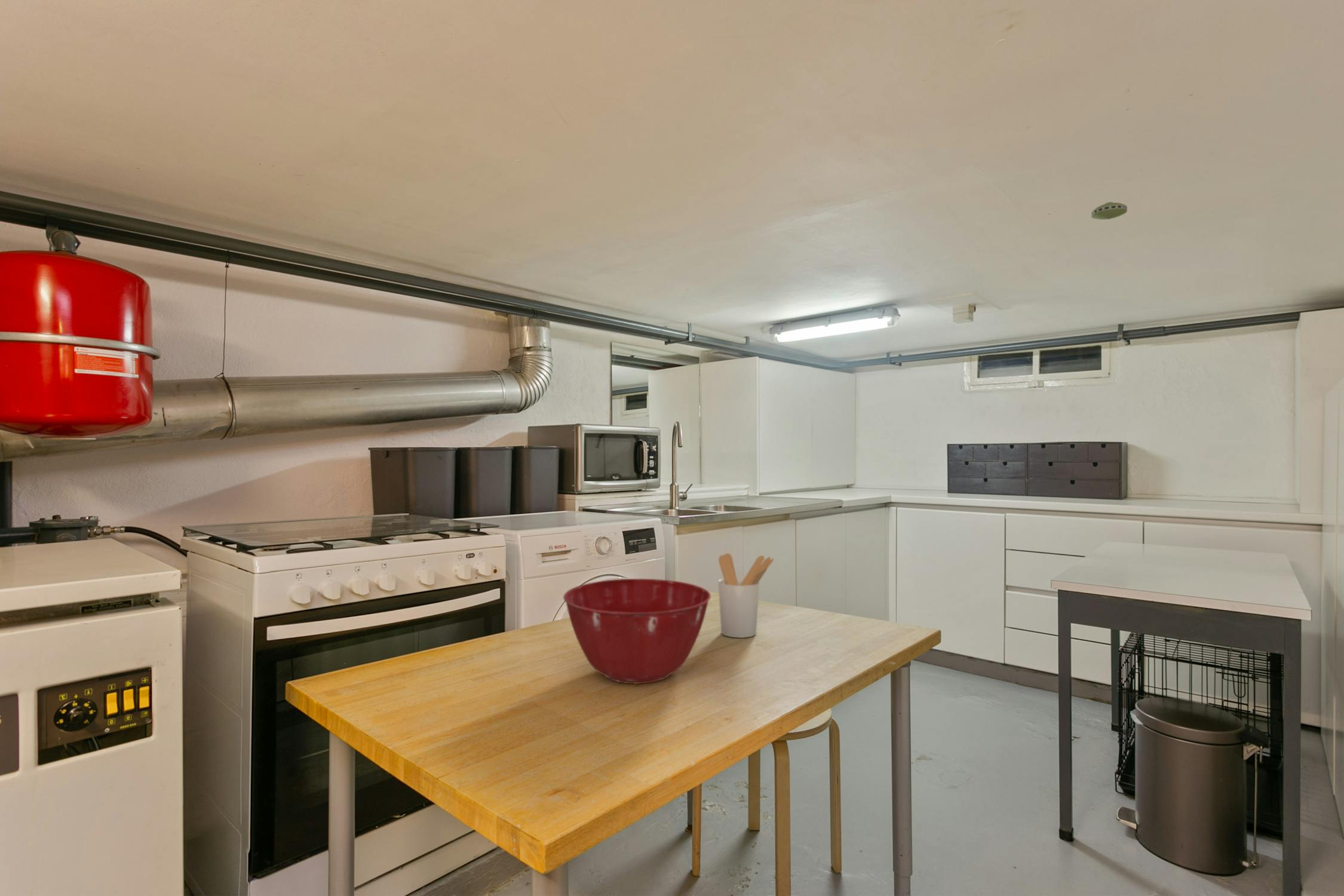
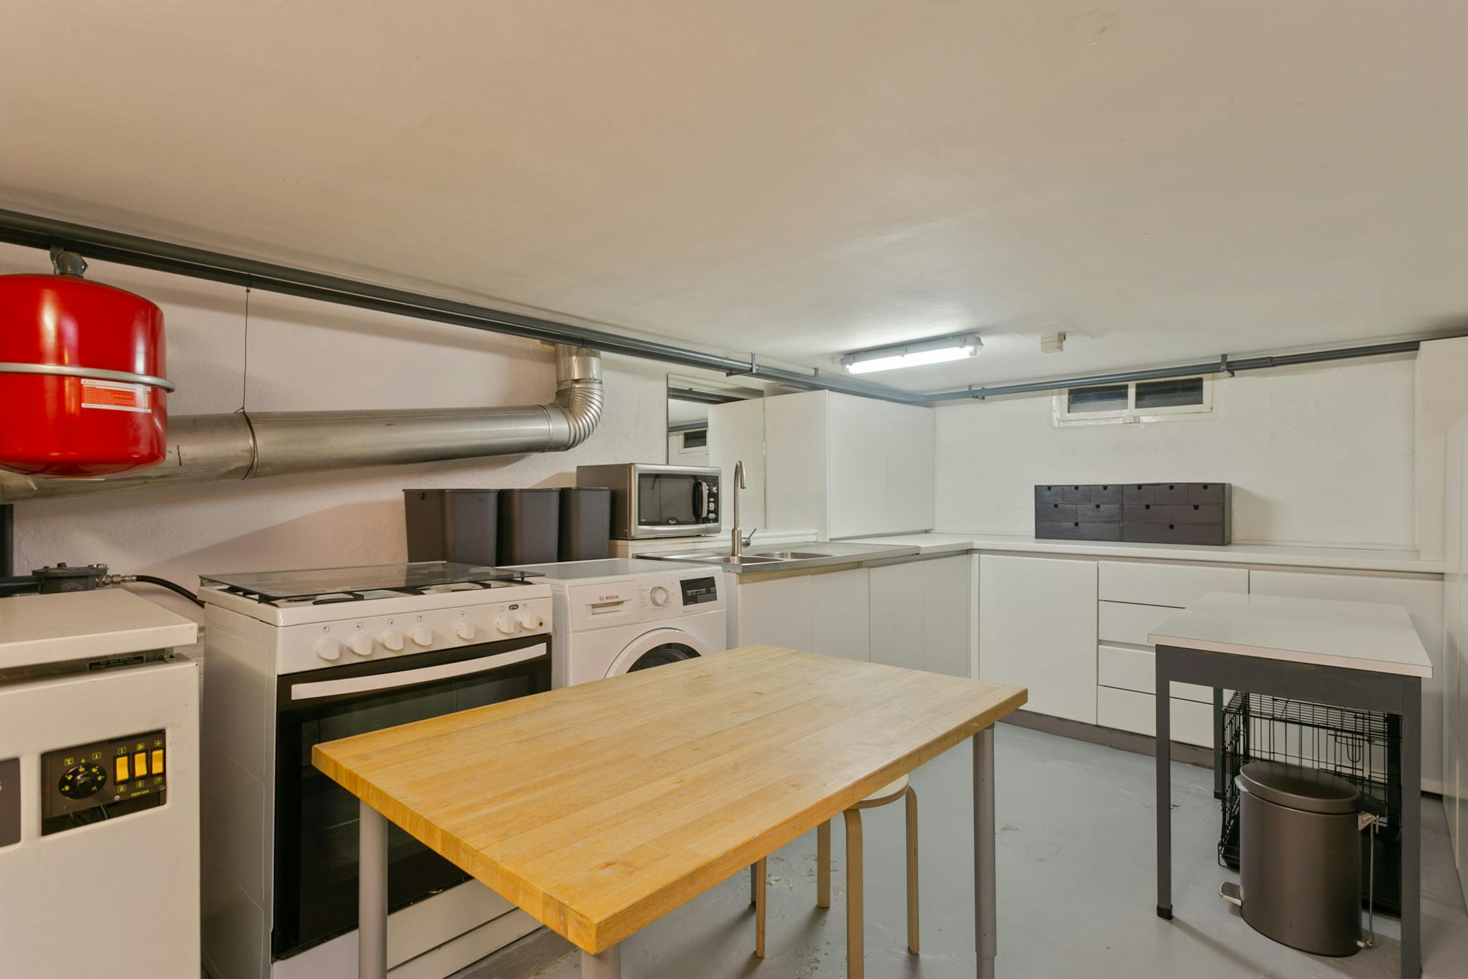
- smoke detector (1109, 211)
- utensil holder (747, 593)
- mixing bowl (637, 632)
